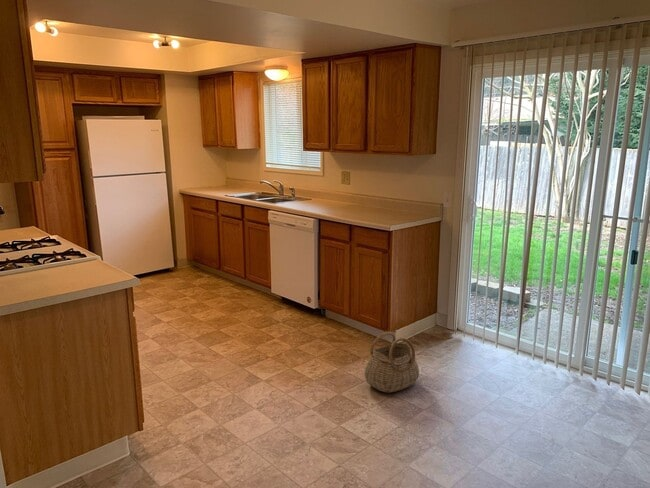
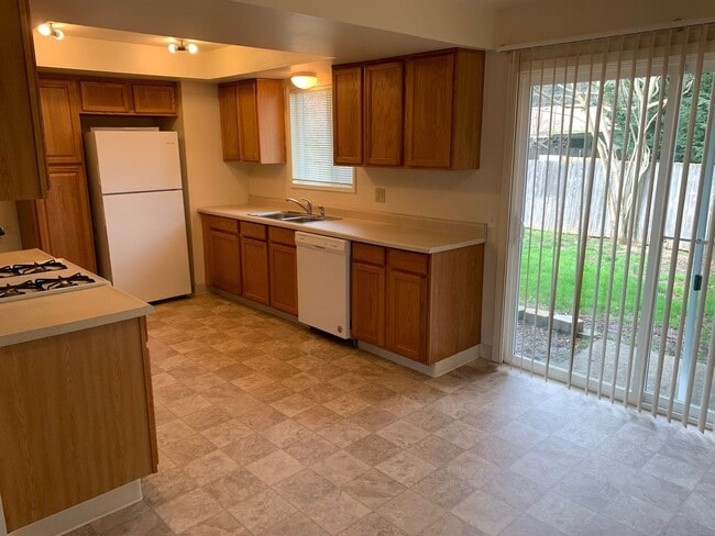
- basket (392, 359)
